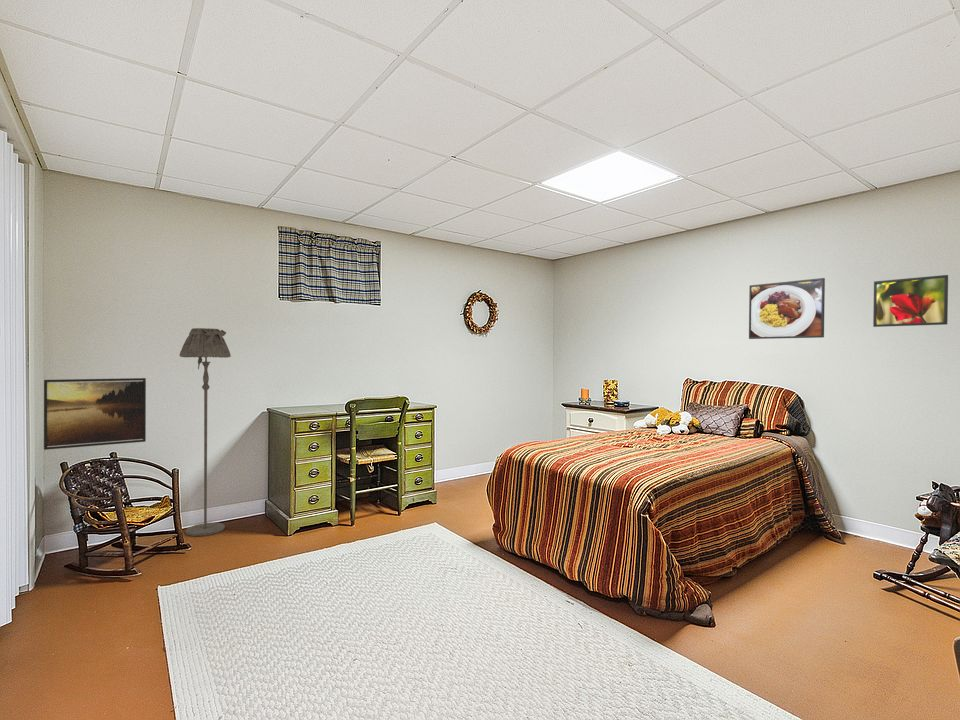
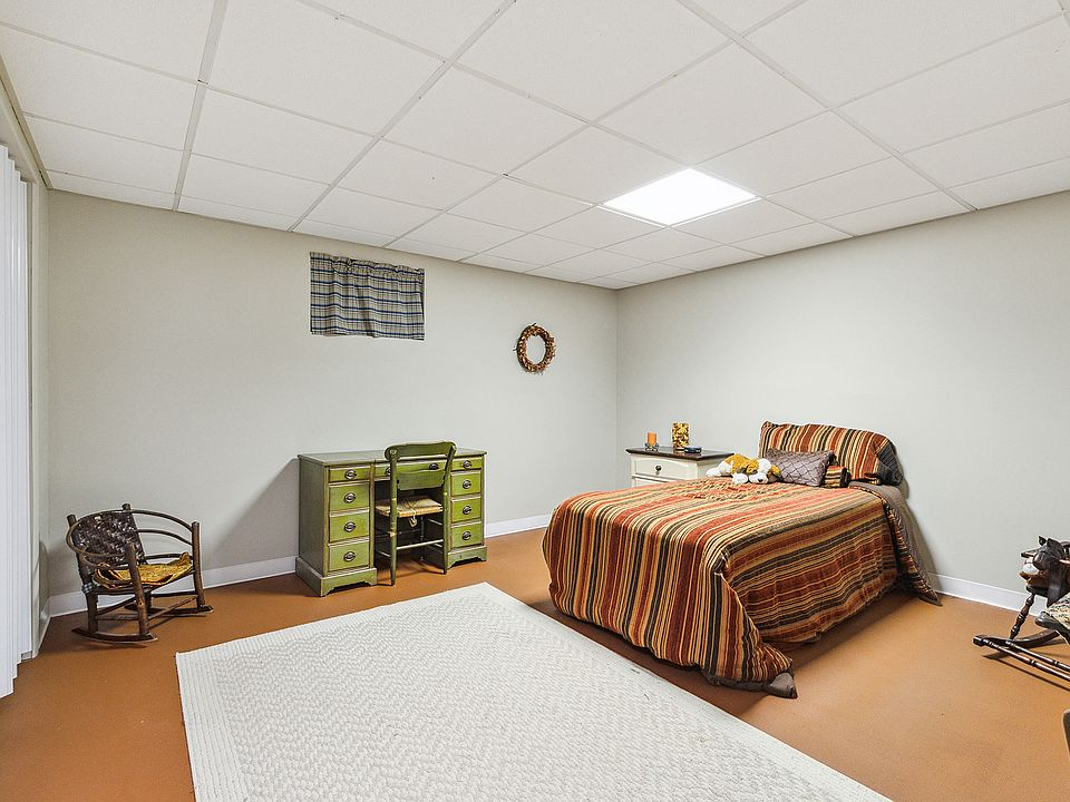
- floor lamp (205, 429)
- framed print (784, 310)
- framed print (909, 302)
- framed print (97, 412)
